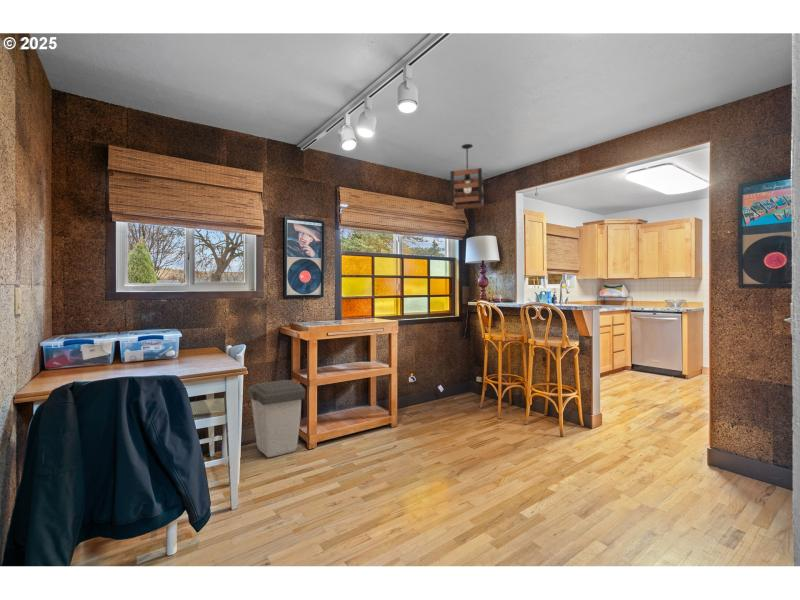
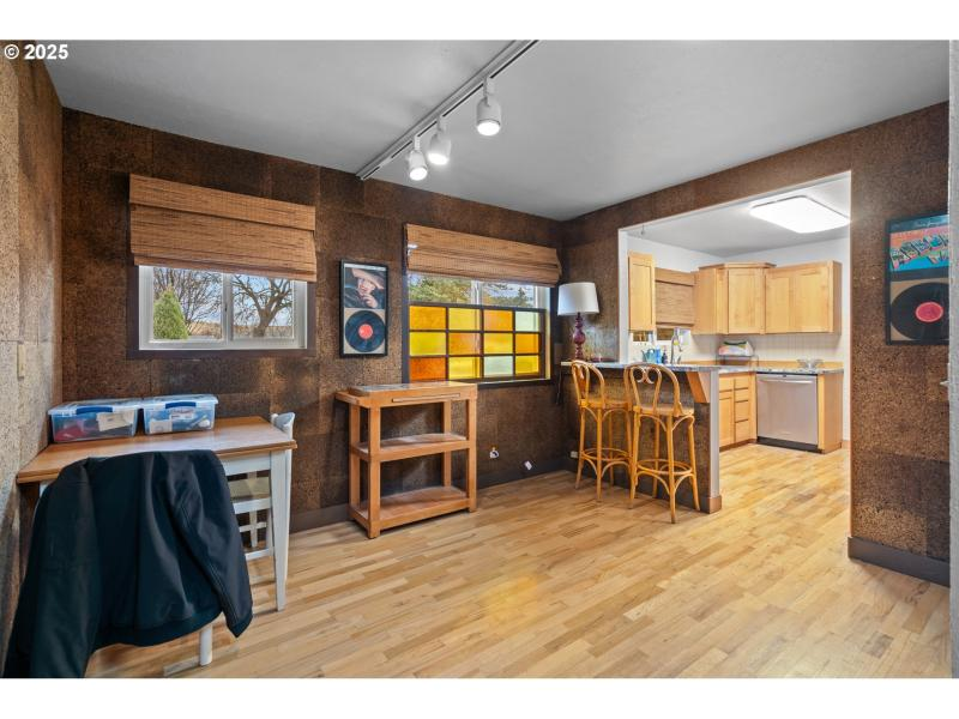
- trash can (275, 416)
- pendant light (467, 175)
